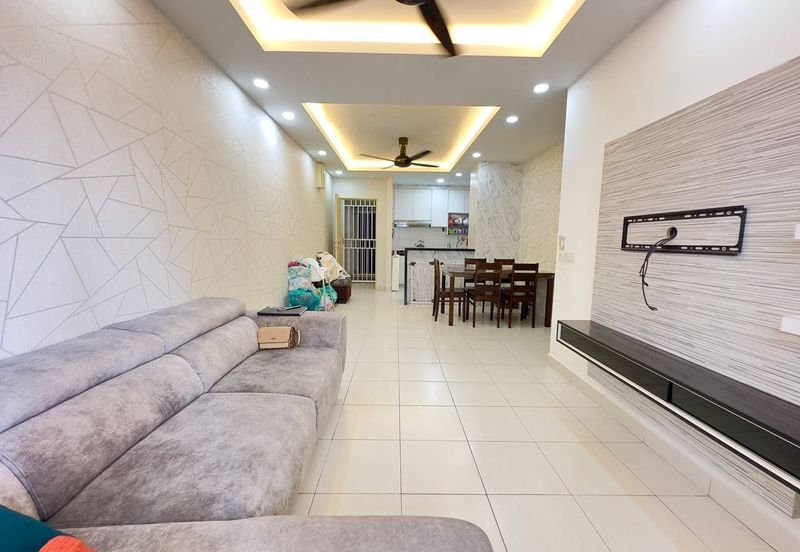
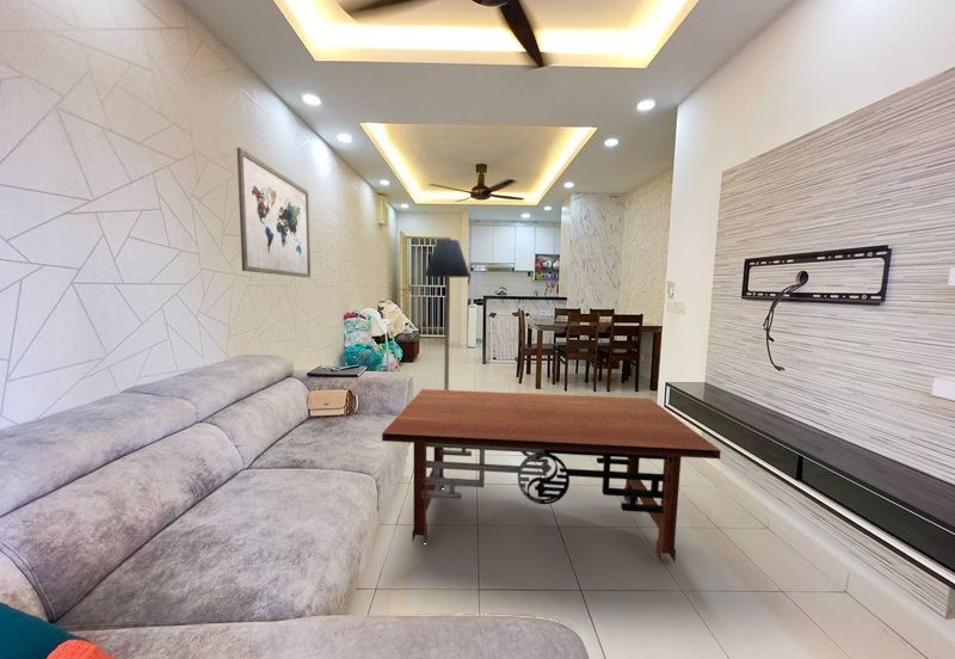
+ floor lamp (446, 333)
+ wall art (281, 224)
+ coffee table (536, 466)
